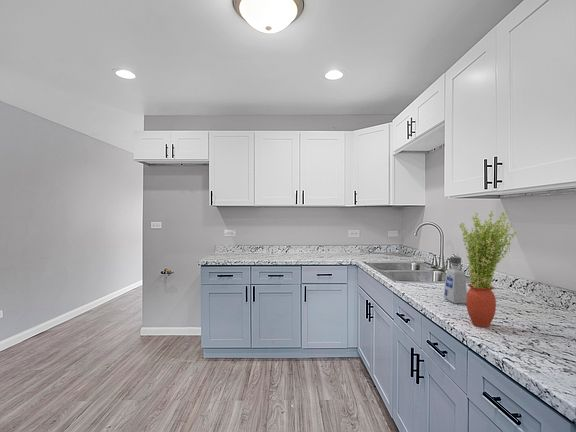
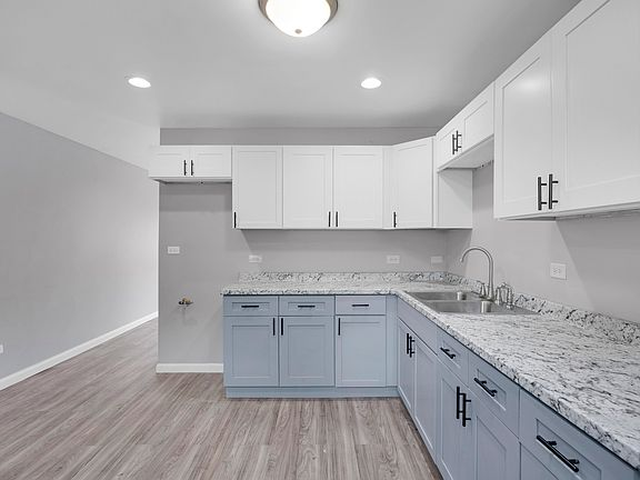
- potted plant (486, 267)
- soap dispenser (455, 279)
